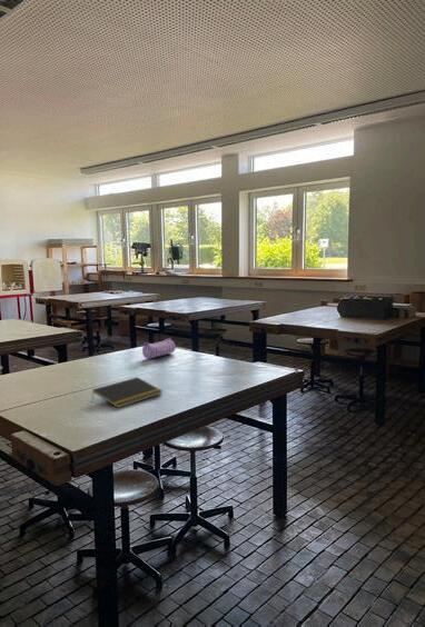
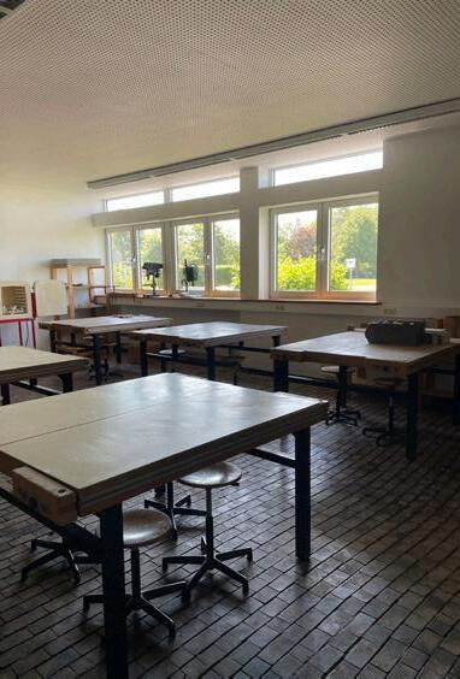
- notepad (128, 391)
- pencil case (159, 348)
